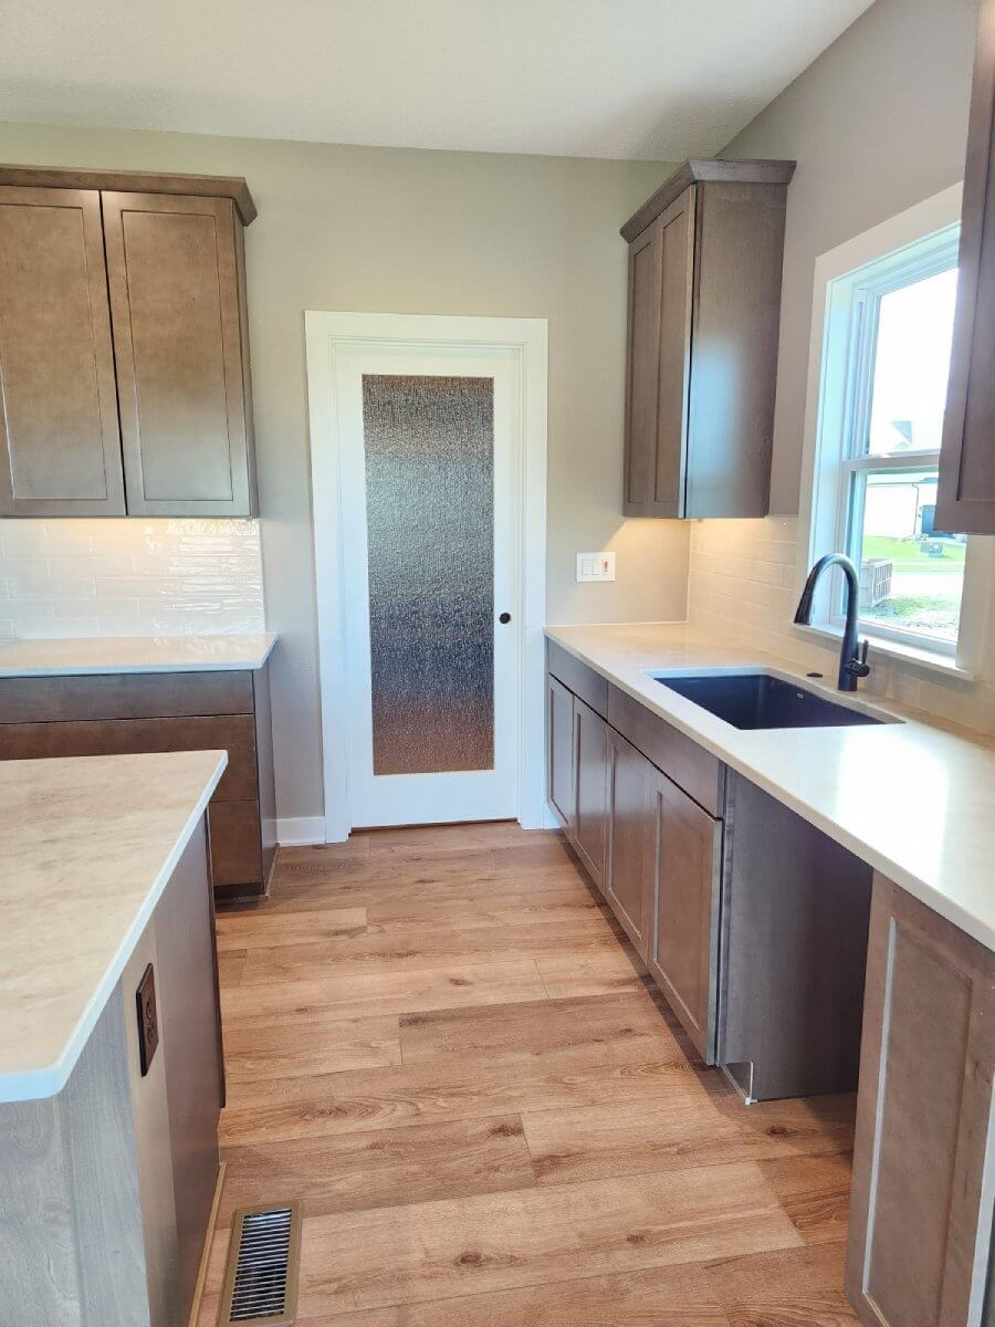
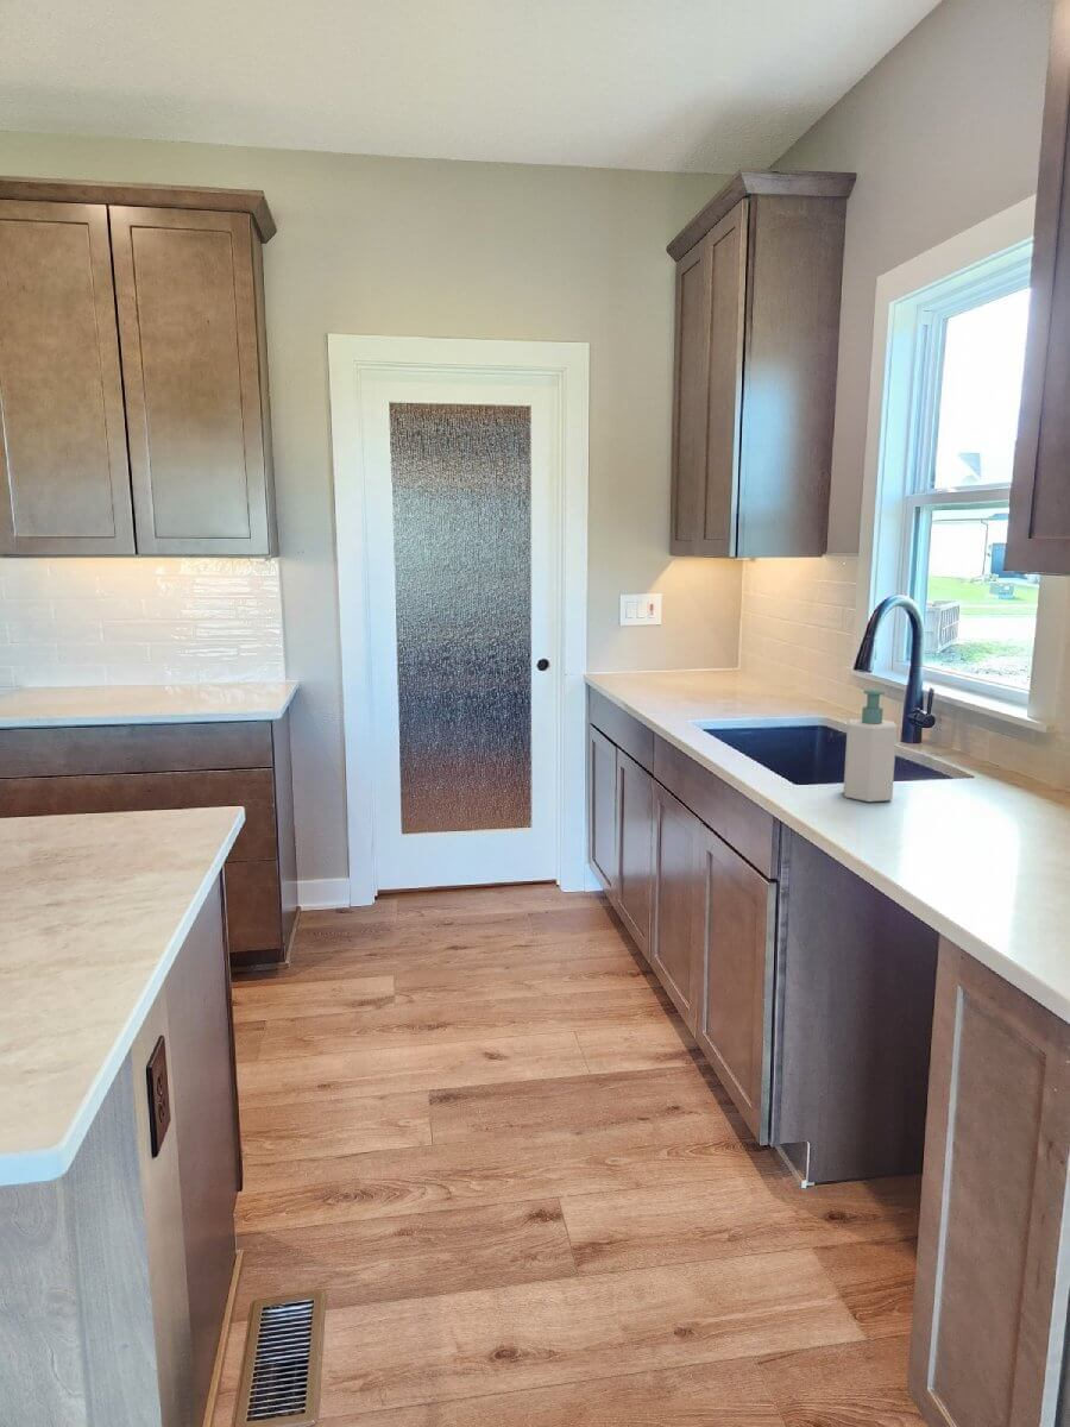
+ soap bottle (870, 743)
